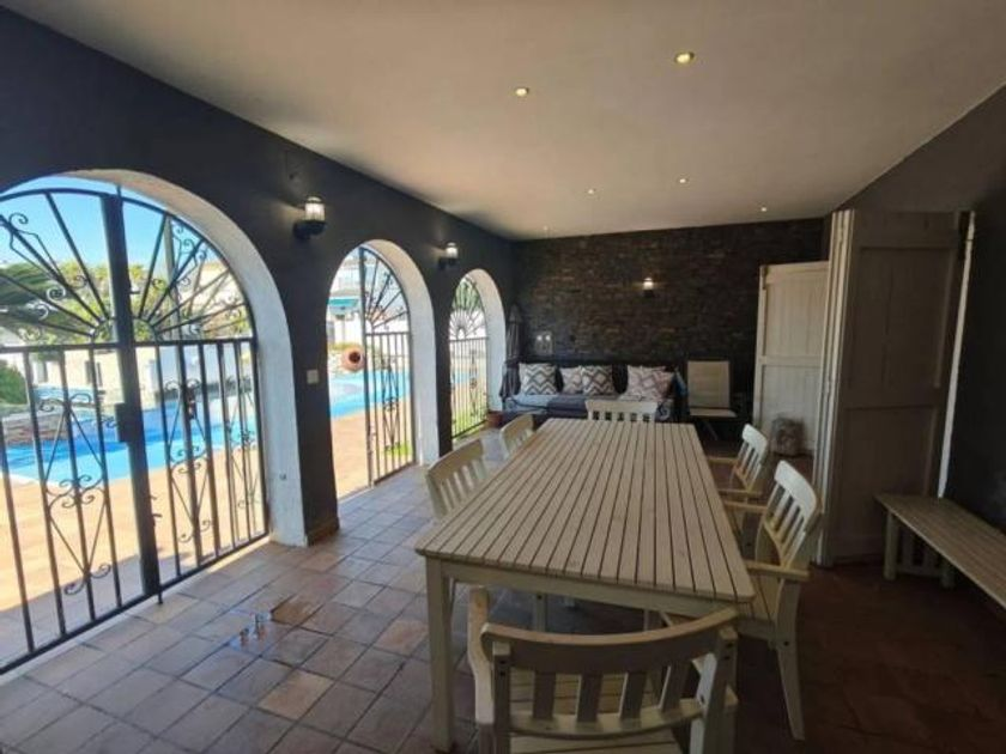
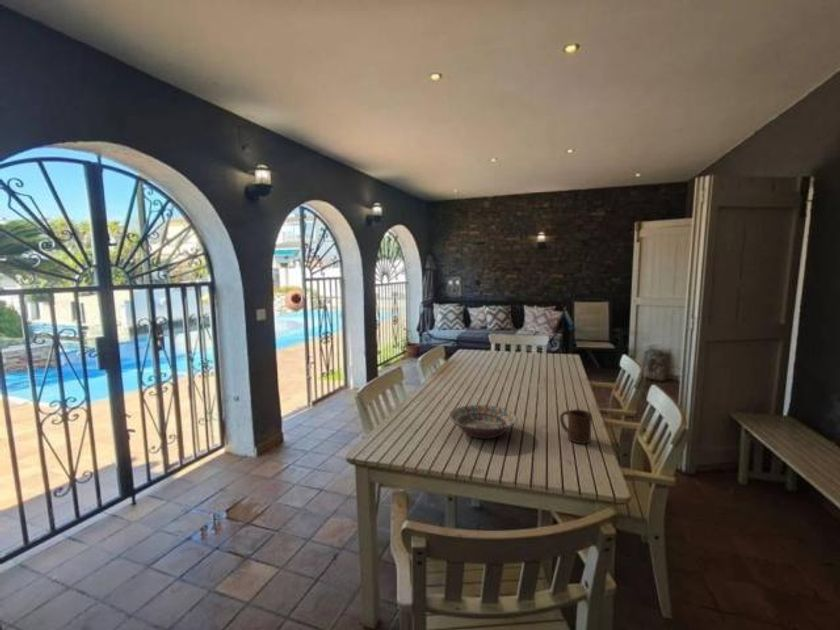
+ decorative bowl (482, 424)
+ cup (576, 425)
